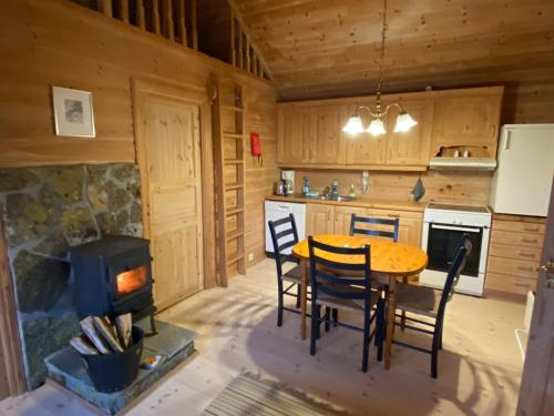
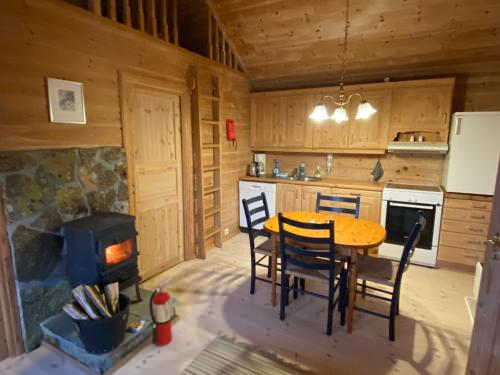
+ fire extinguisher (161, 310)
